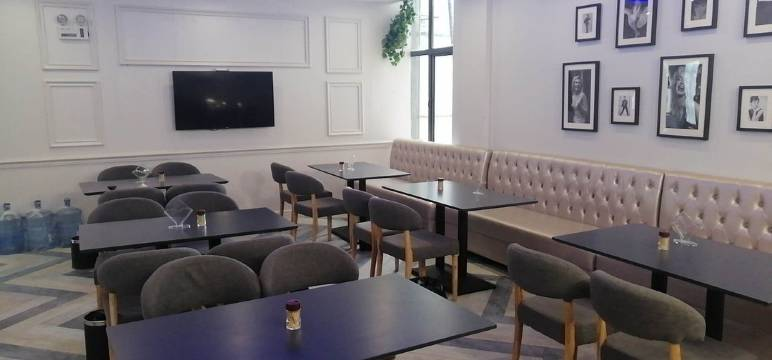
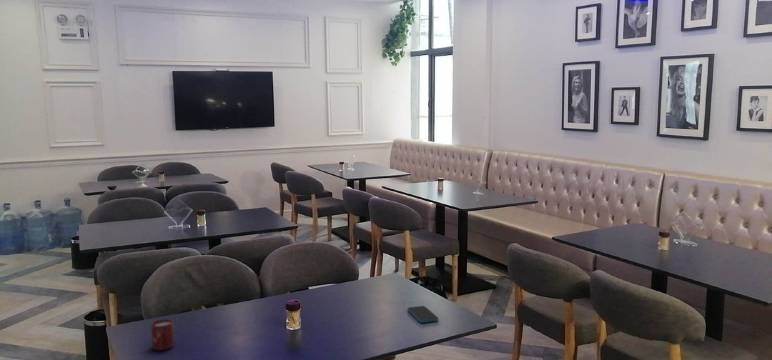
+ cup (161, 336)
+ smartphone (422, 314)
